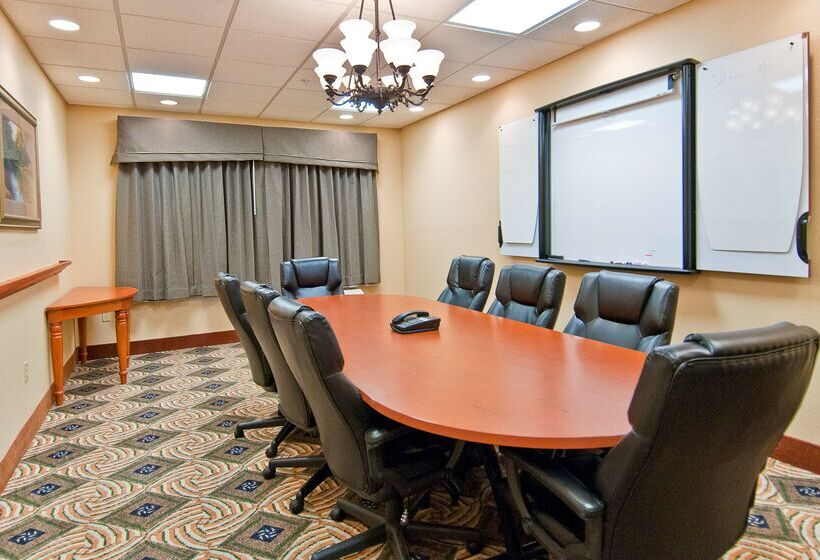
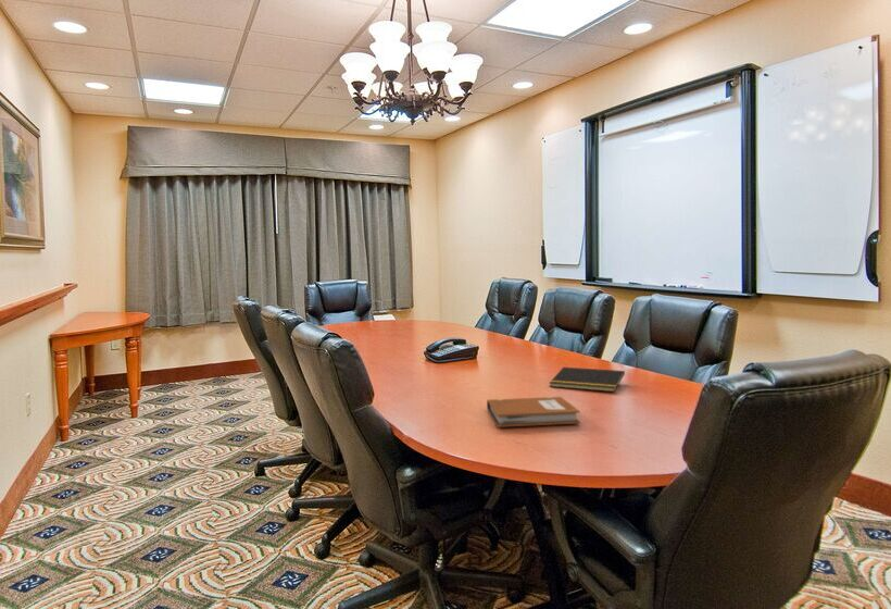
+ notepad (587, 378)
+ notebook (532, 410)
